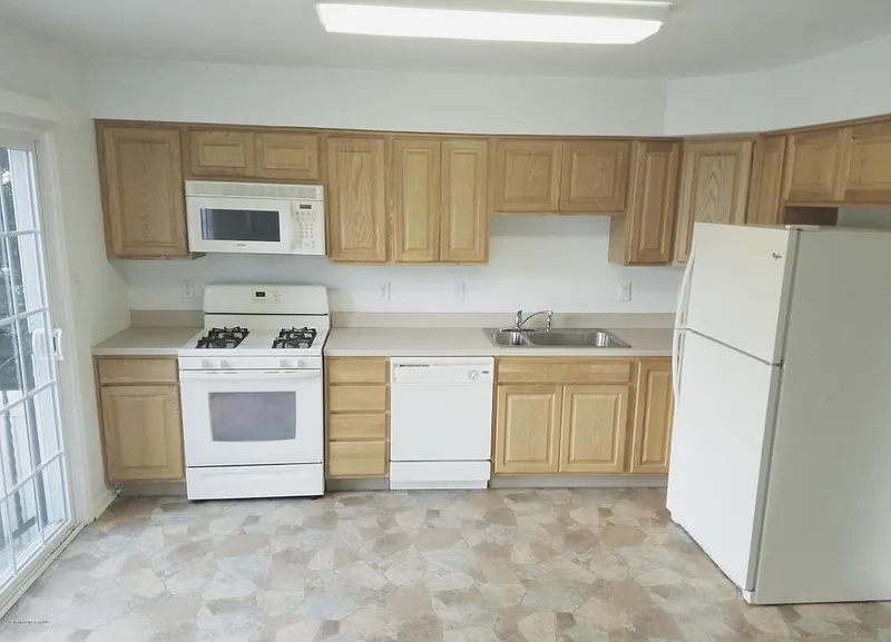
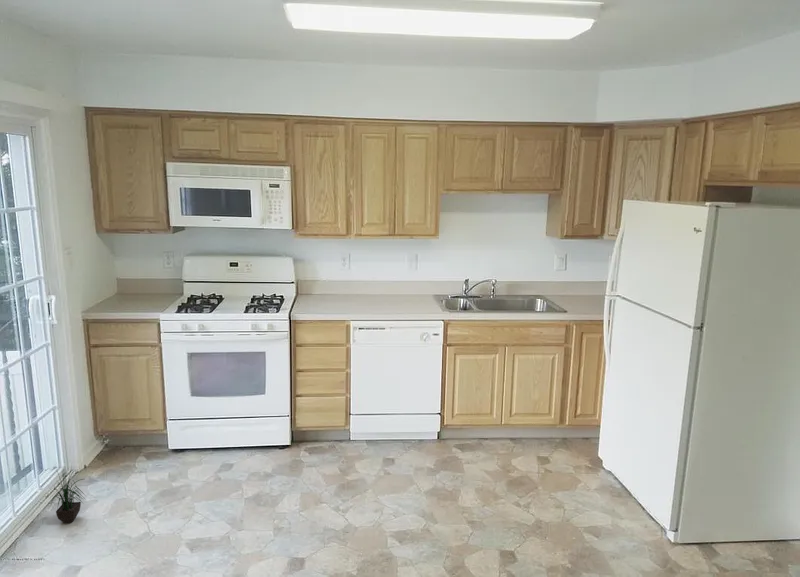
+ potted plant (67, 488)
